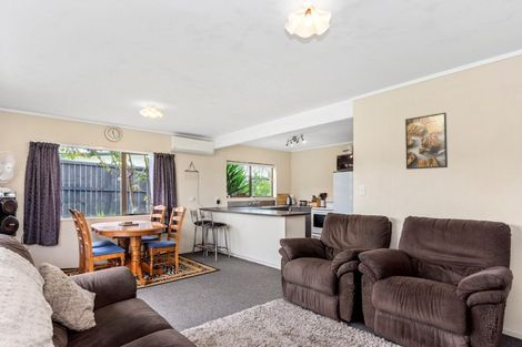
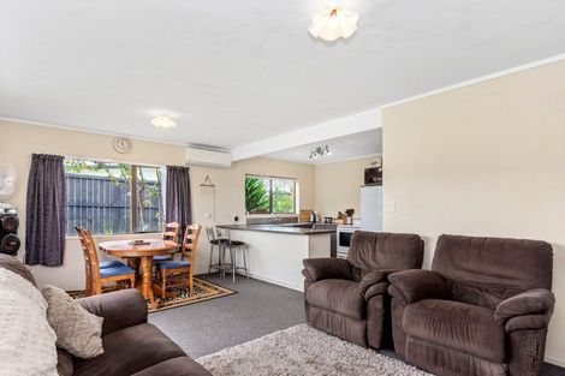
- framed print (425, 142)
